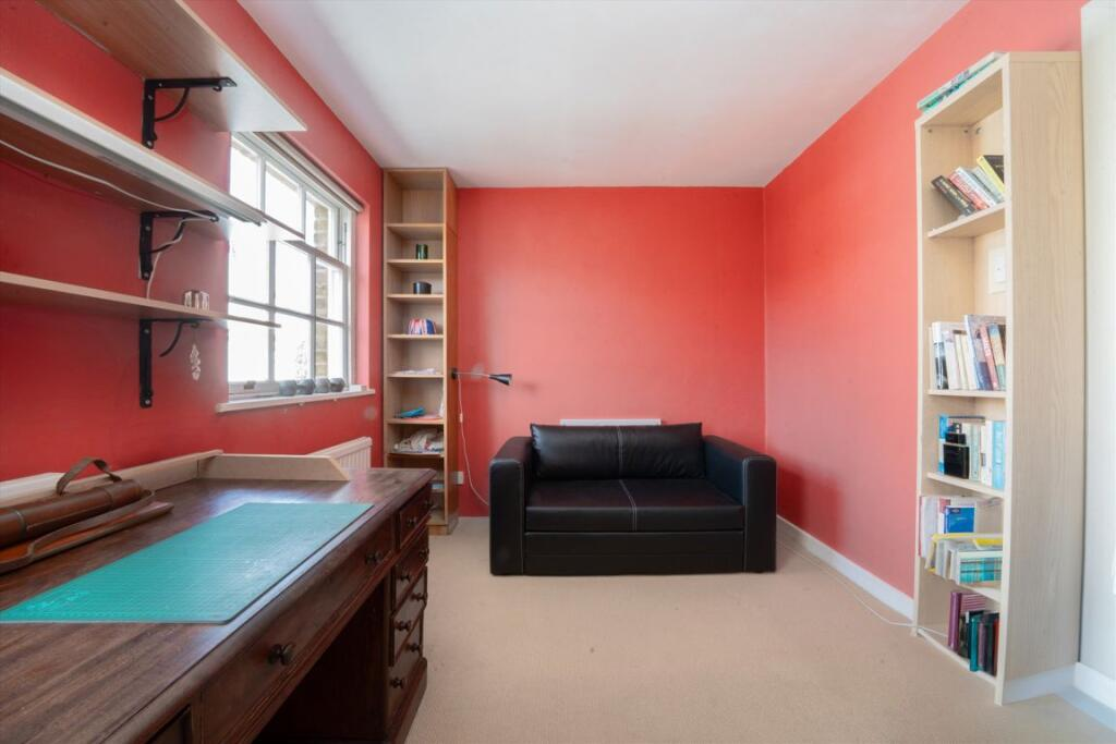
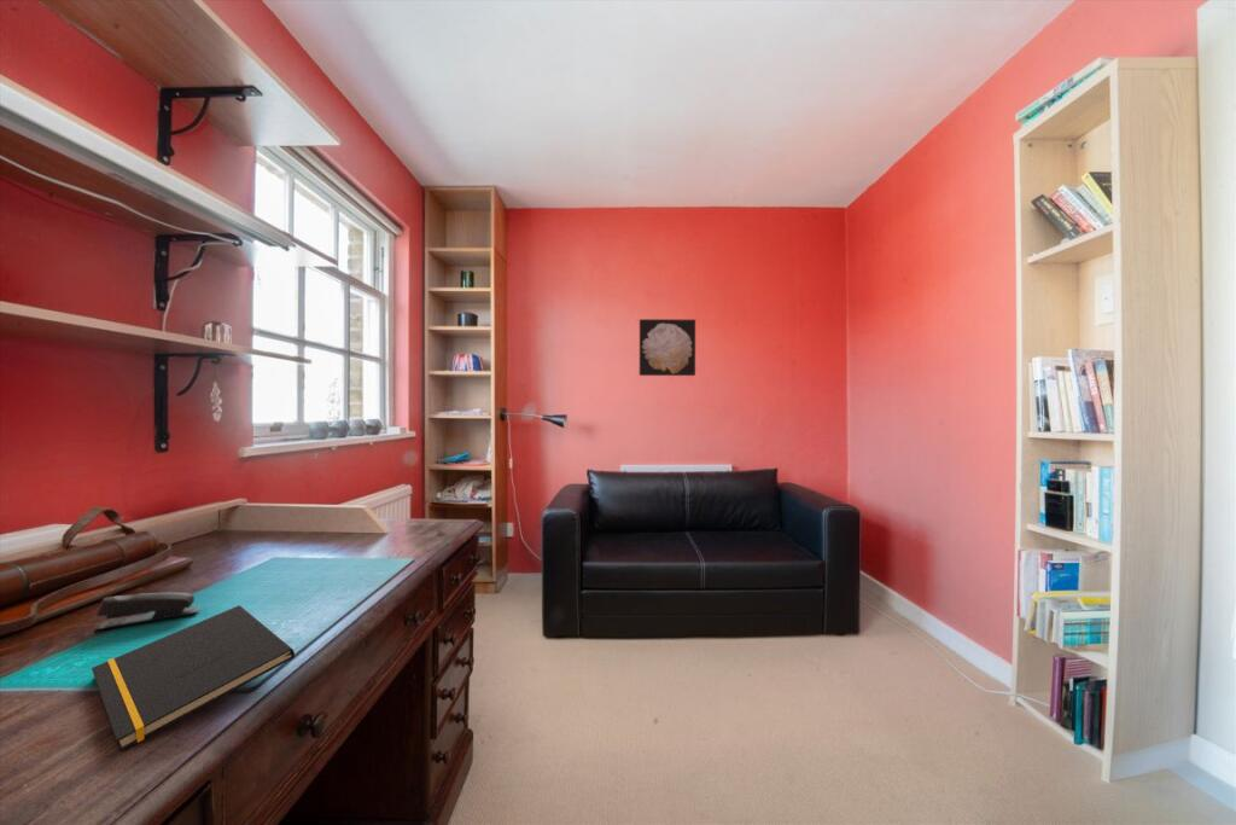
+ wall art (666, 347)
+ stapler (150, 605)
+ notepad (192, 662)
